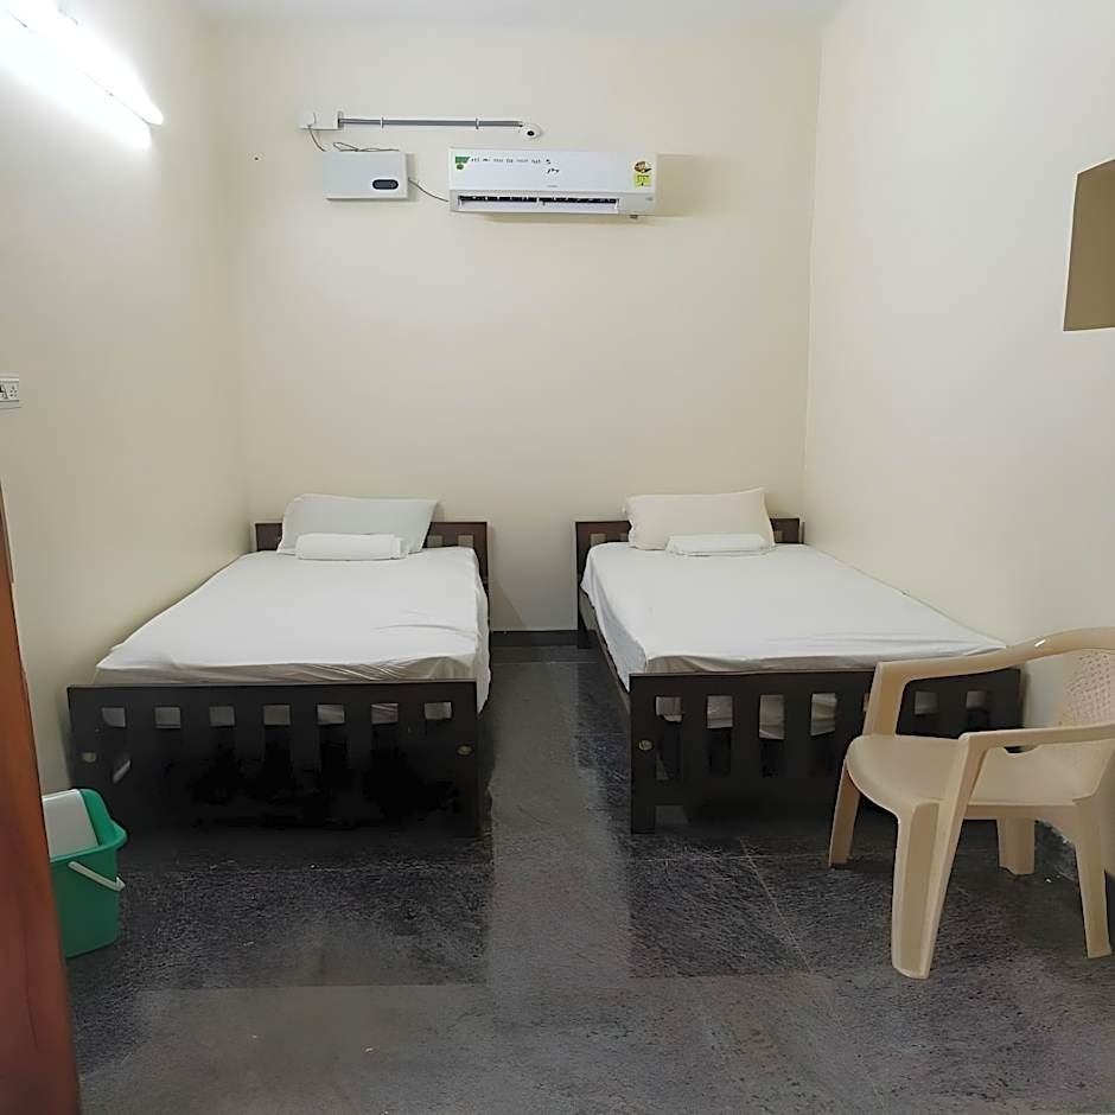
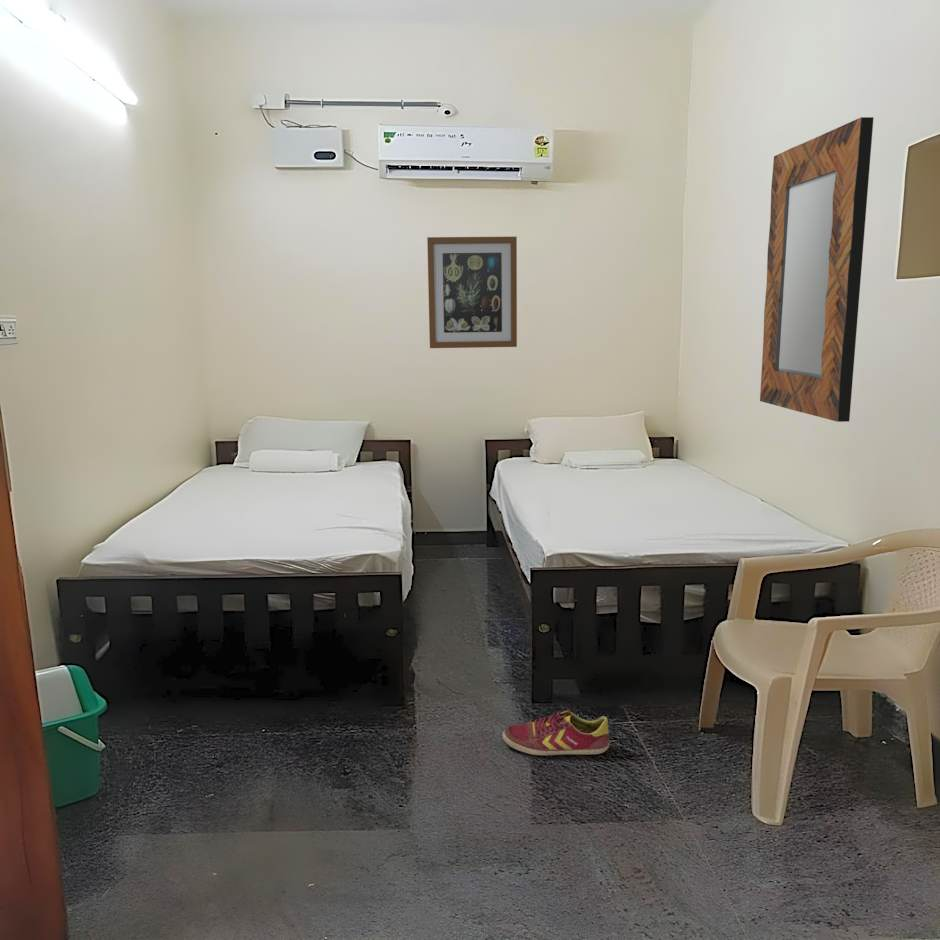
+ shoe (555, 730)
+ home mirror (808, 278)
+ wall art (472, 293)
